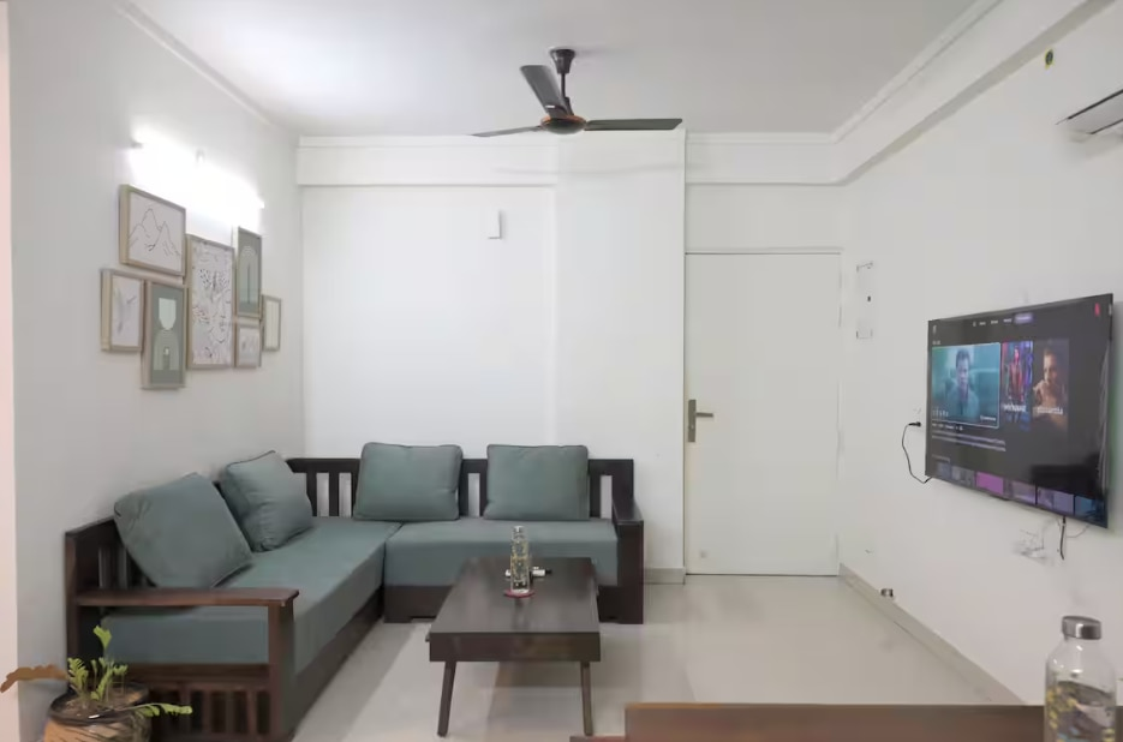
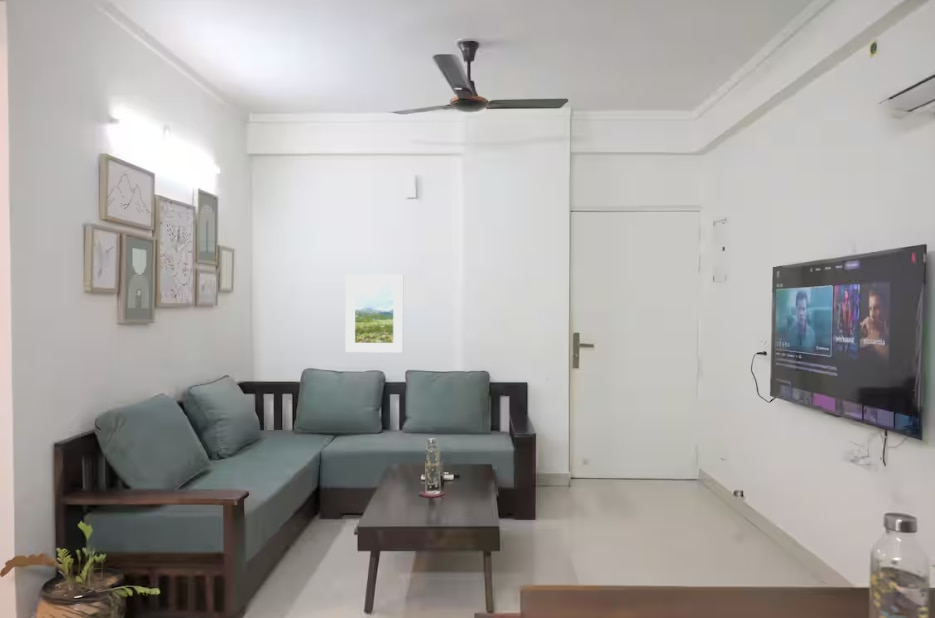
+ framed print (374, 313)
